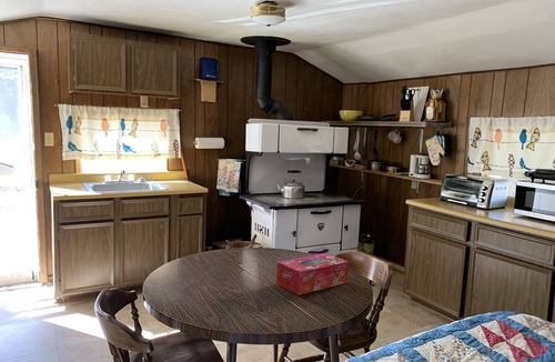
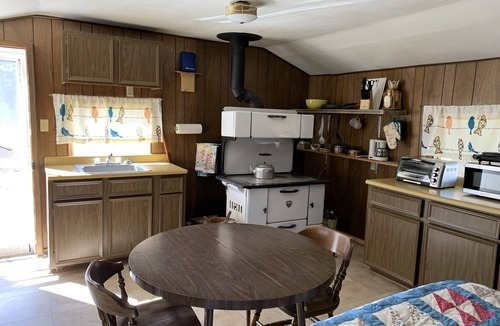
- tissue box (313, 272)
